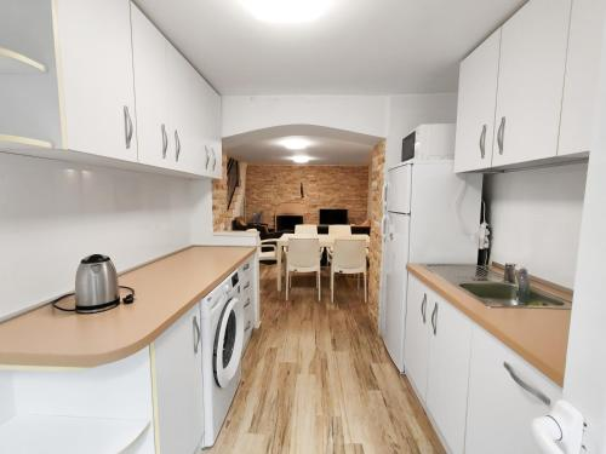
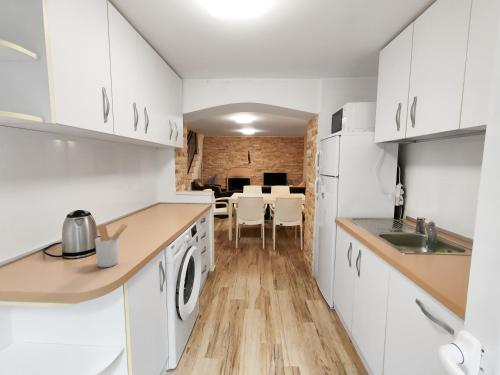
+ utensil holder (113, 243)
